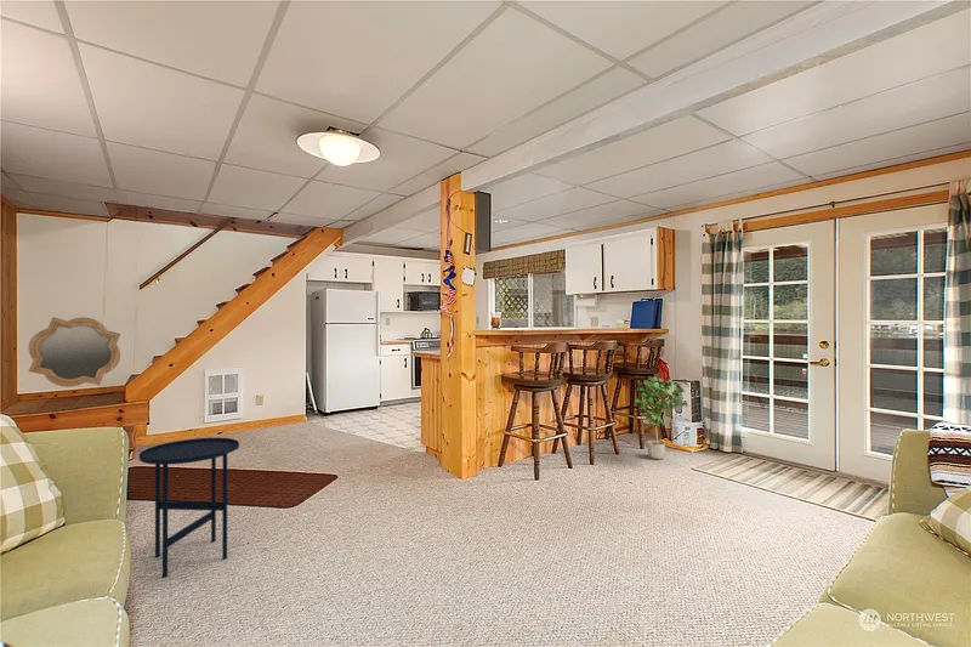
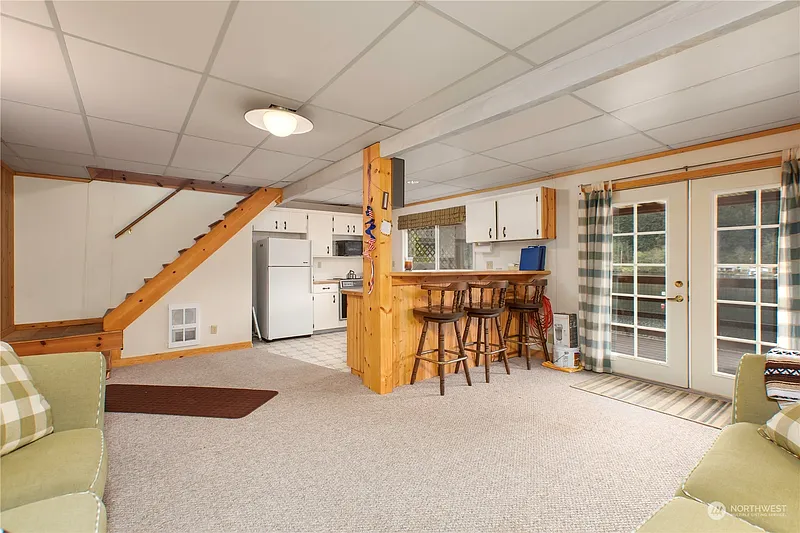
- potted plant (659, 416)
- side table (191, 501)
- mirror (76, 351)
